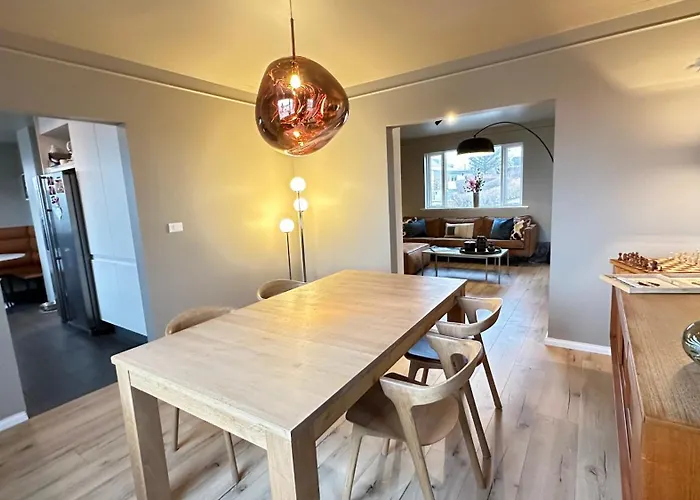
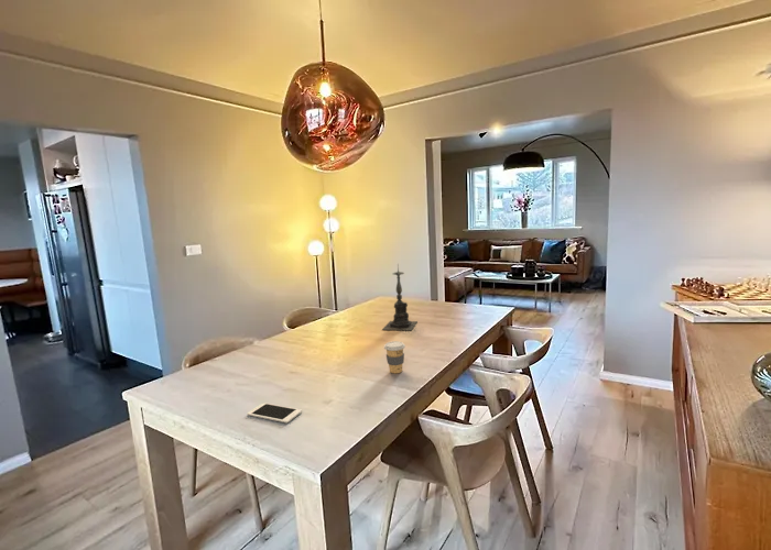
+ cell phone (274, 413)
+ candle holder (398, 295)
+ coffee cup (394, 358)
